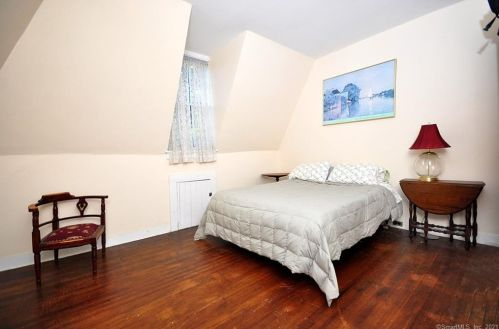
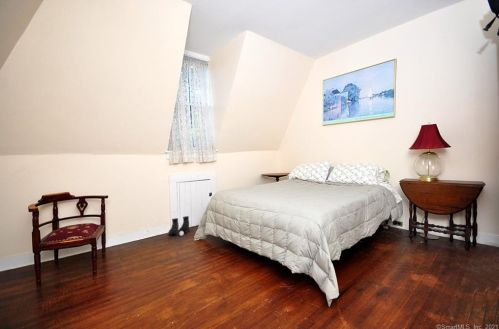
+ boots (177, 224)
